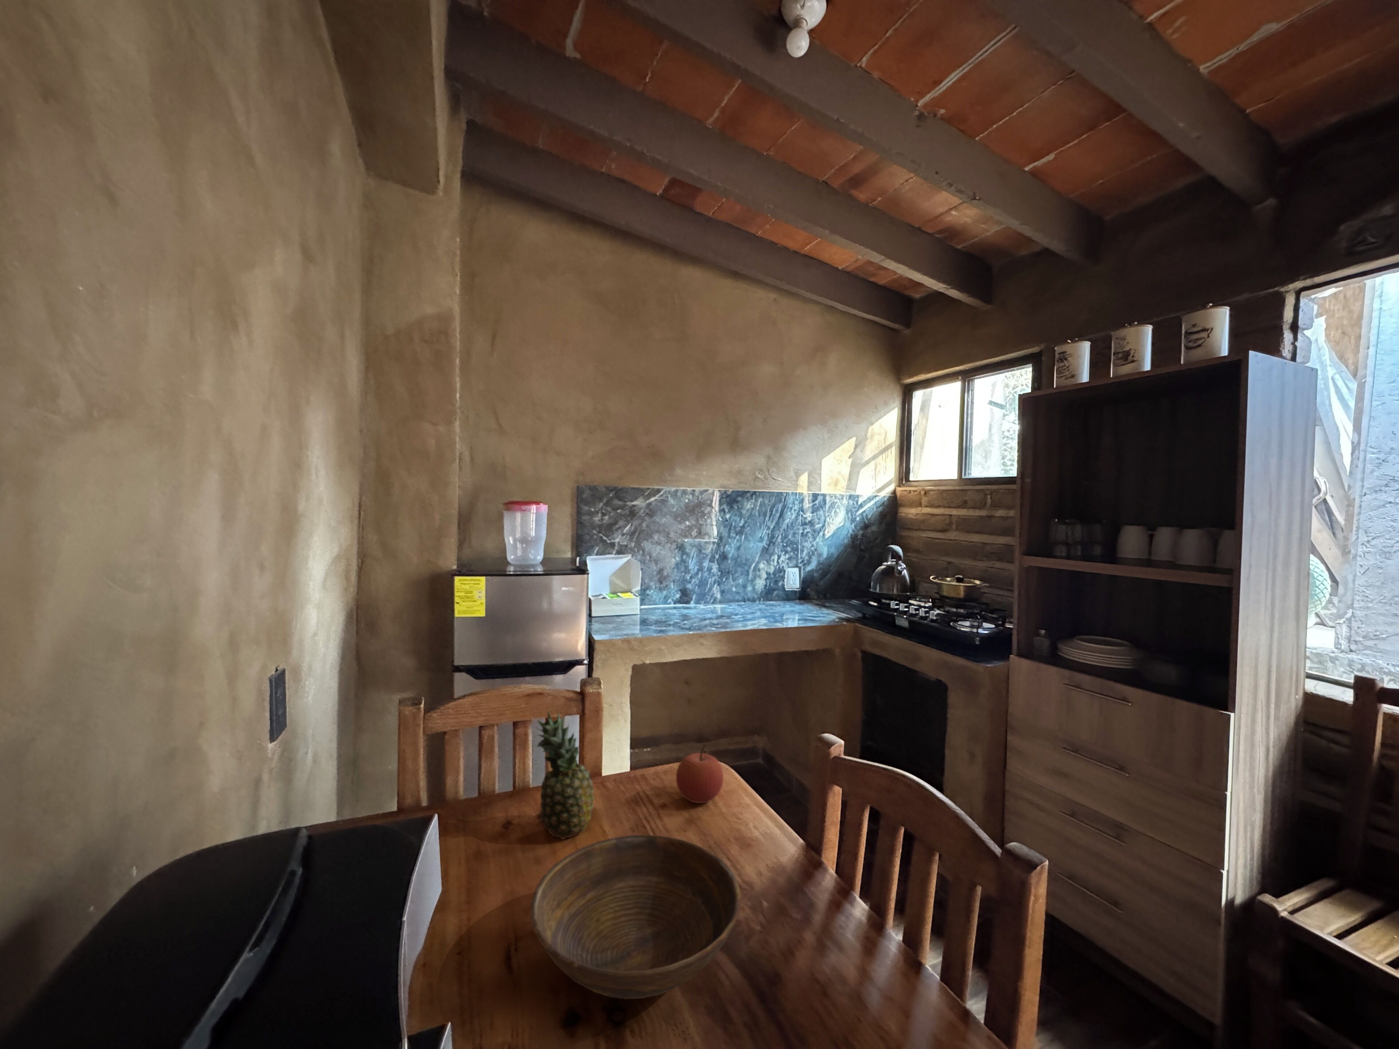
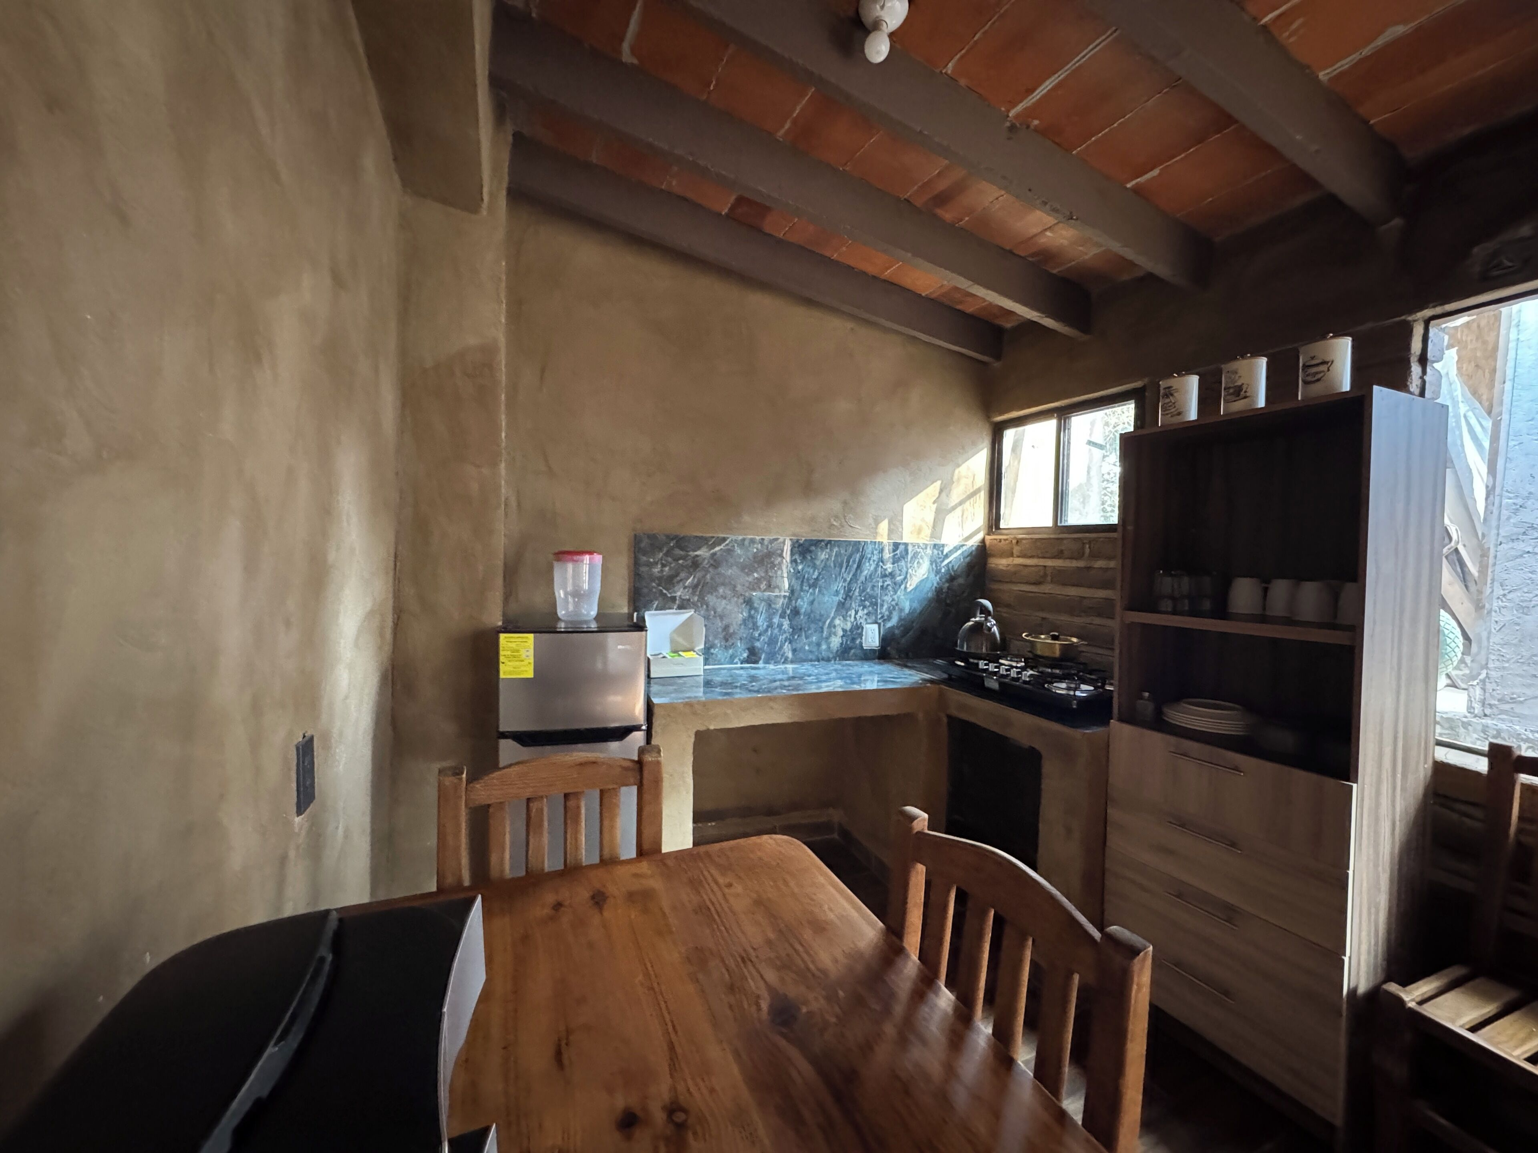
- apple (699, 771)
- fruit (564, 770)
- bowl (637, 924)
